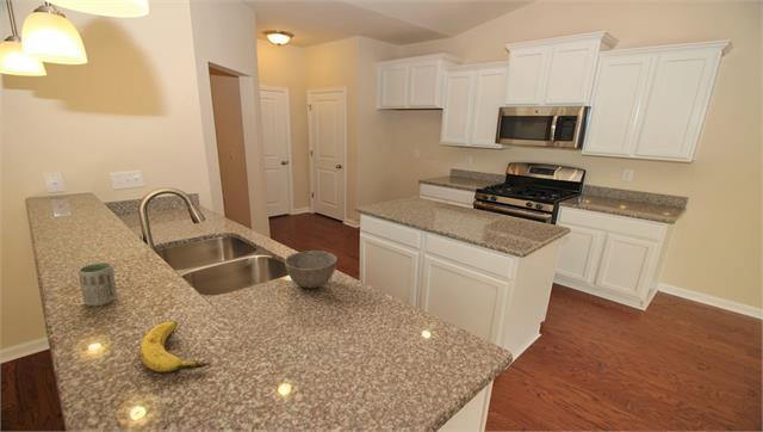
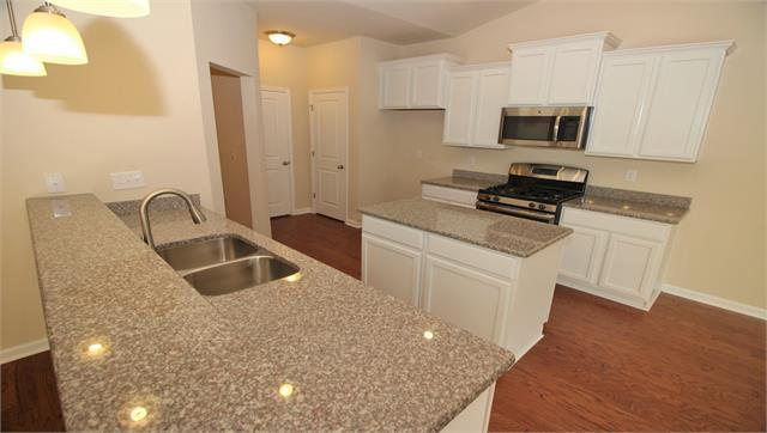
- cup (98, 284)
- banana (166, 351)
- bowl (311, 271)
